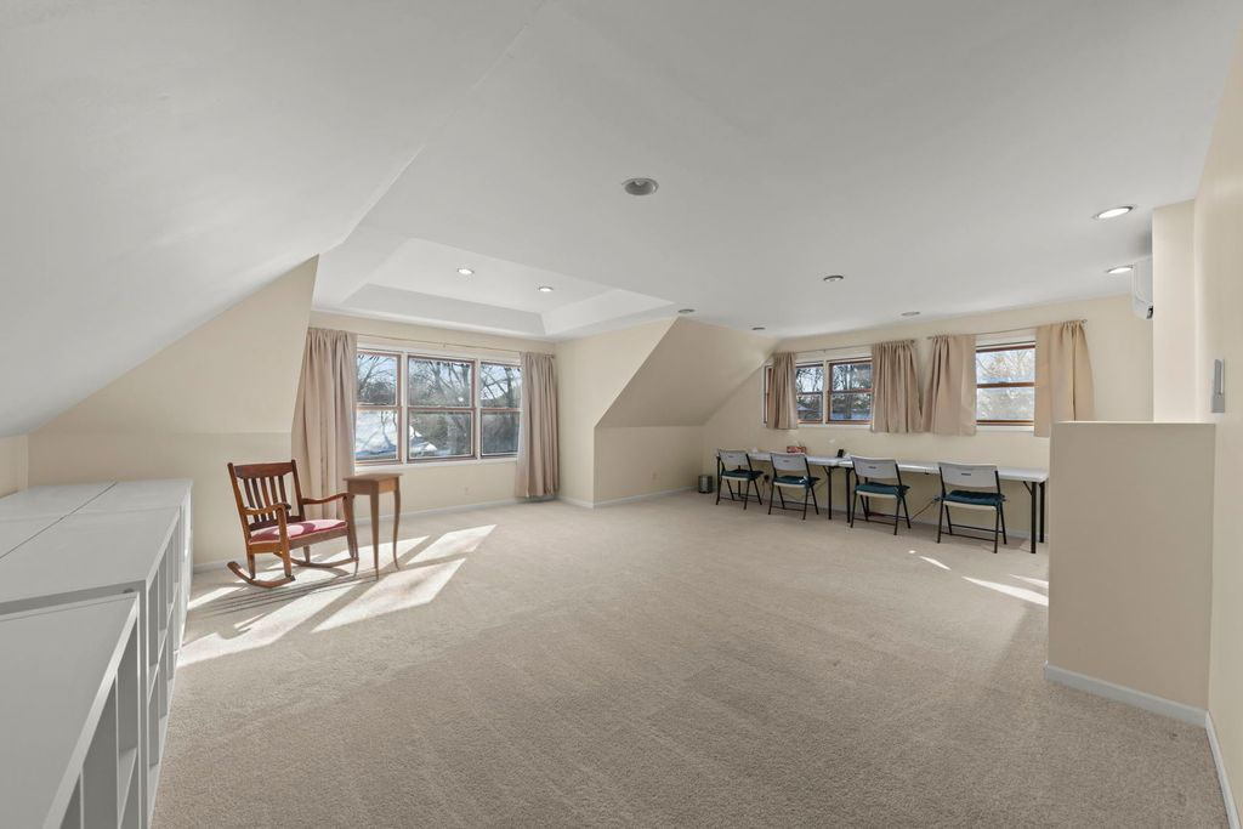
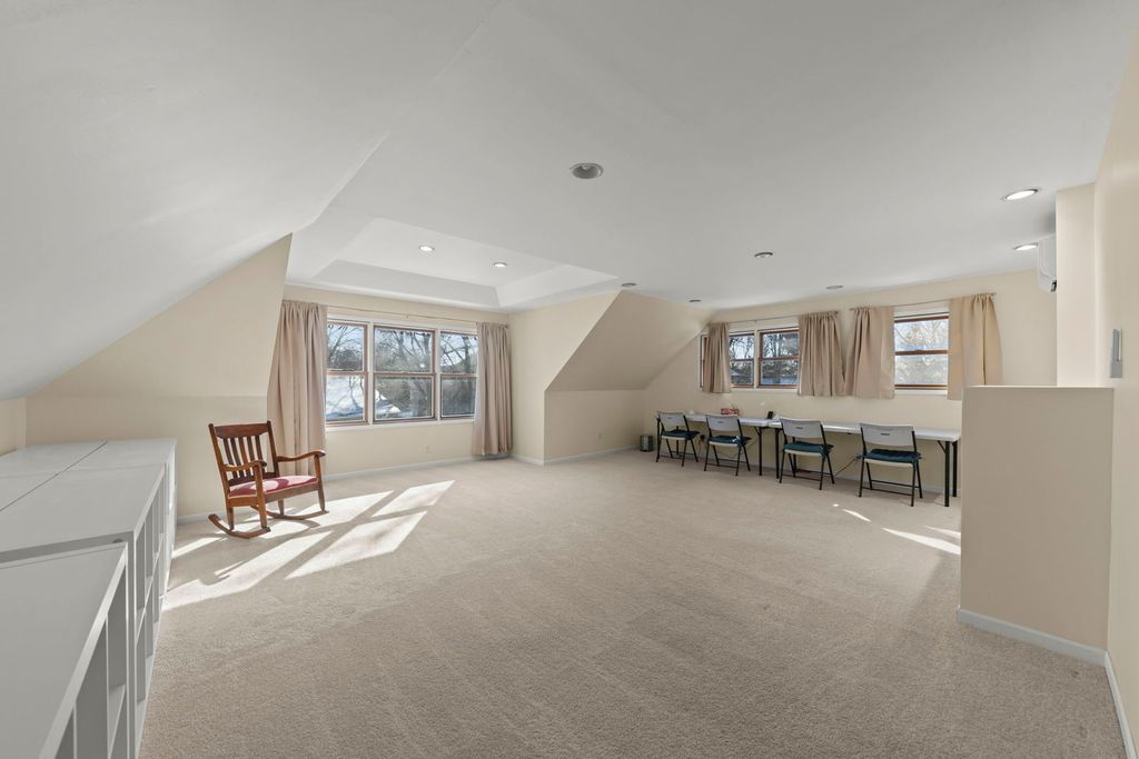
- side table (375, 524)
